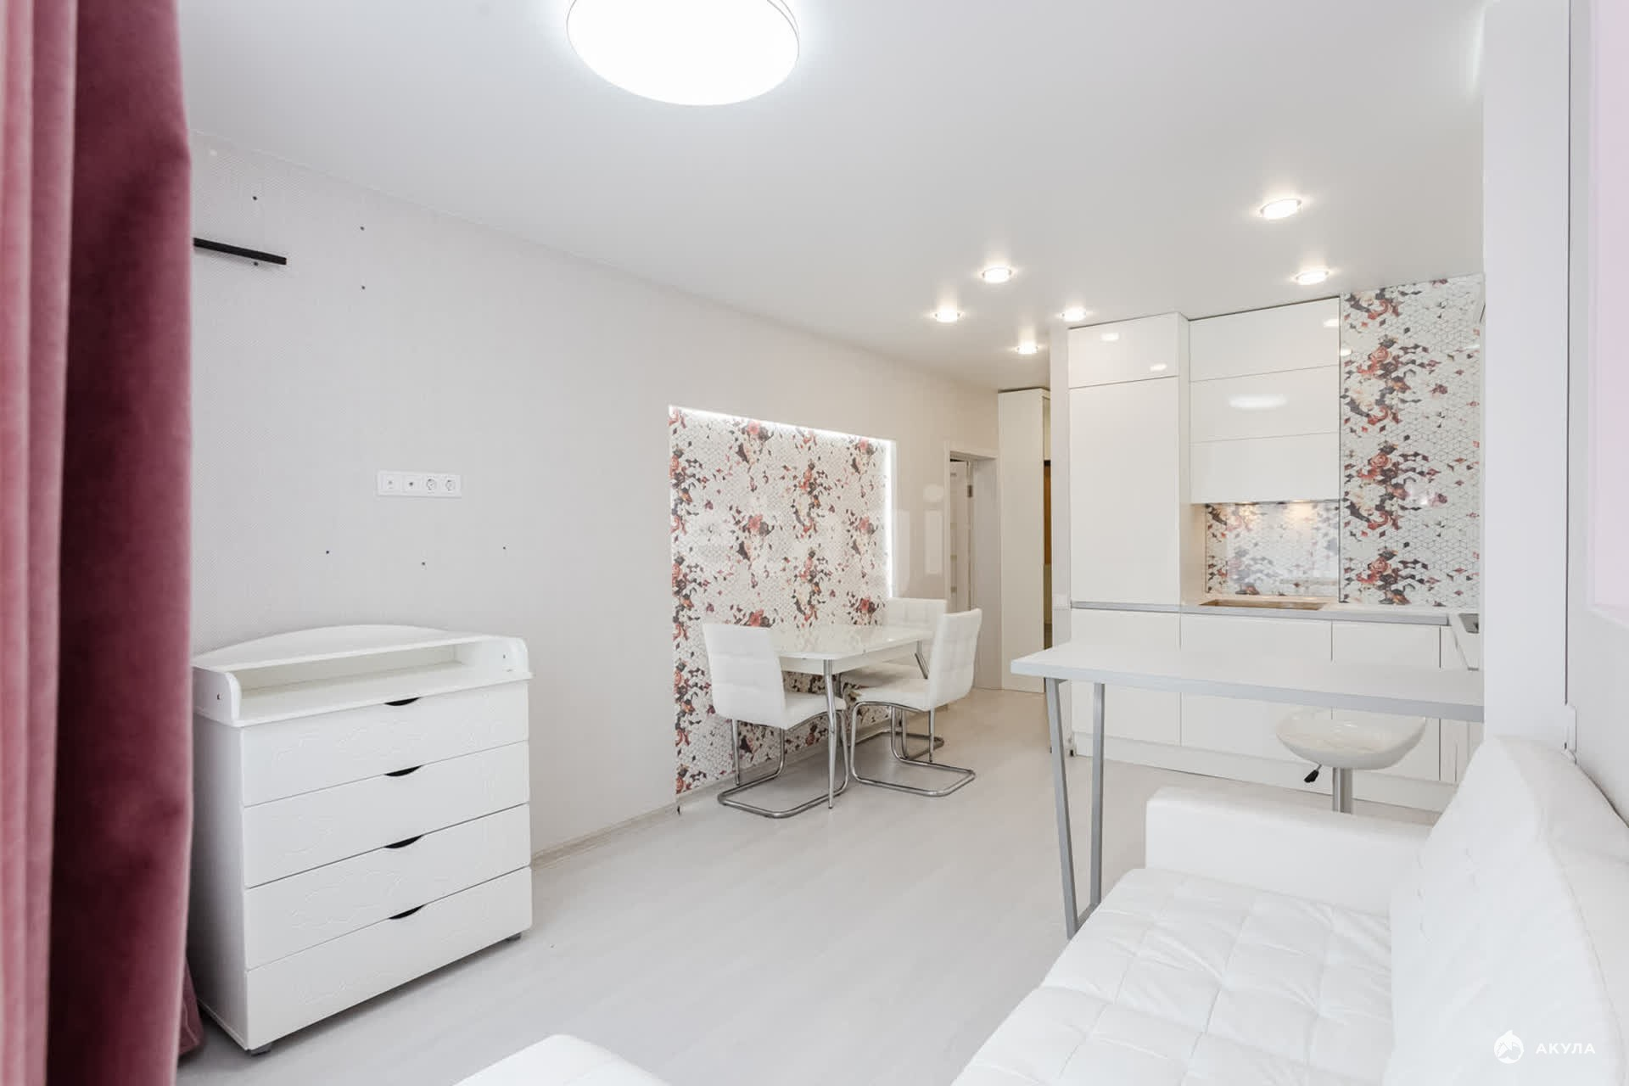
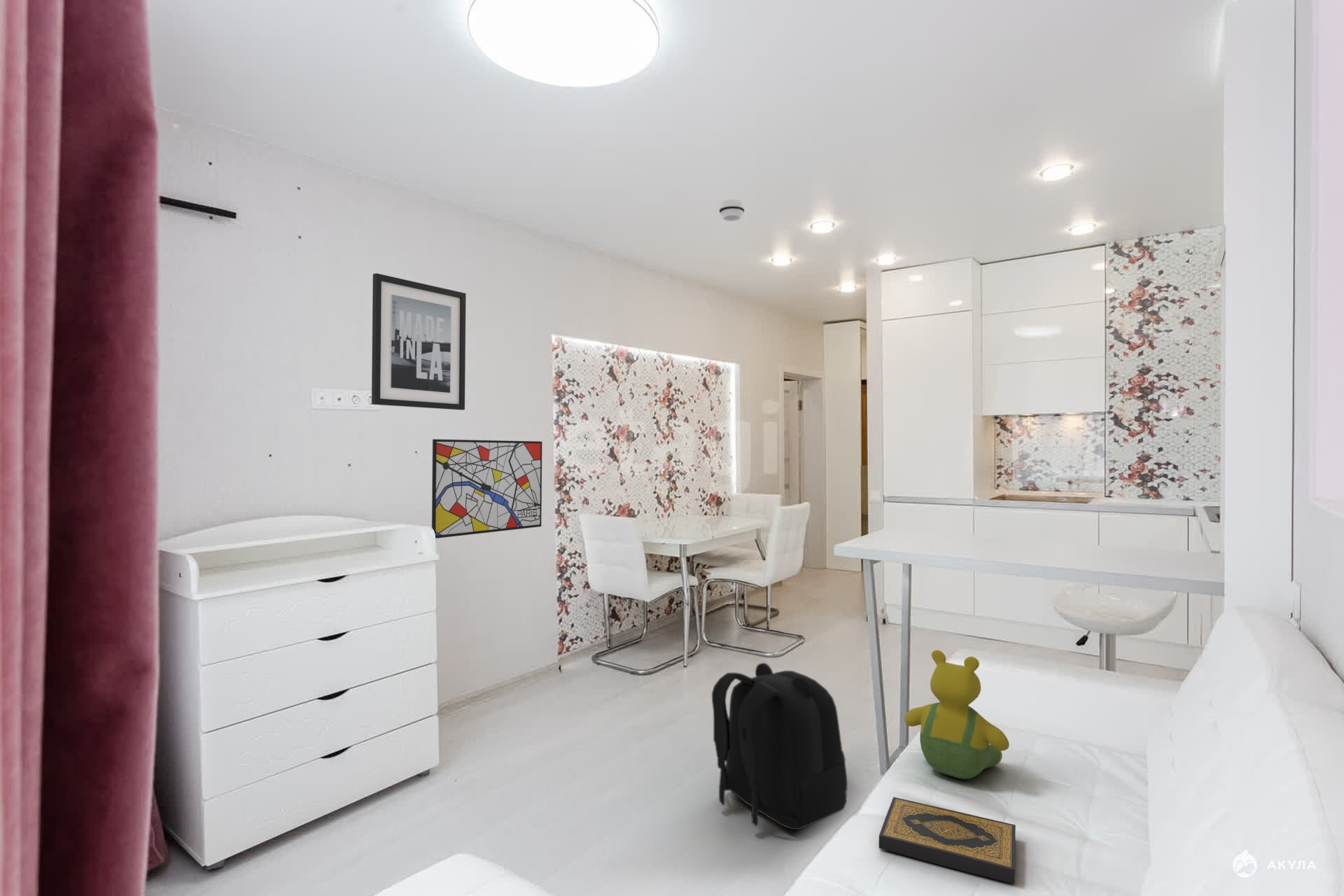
+ hardback book (948, 836)
+ backpack (776, 739)
+ smoke detector (732, 211)
+ teddy bear (960, 708)
+ wall art (491, 486)
+ wall art (421, 345)
